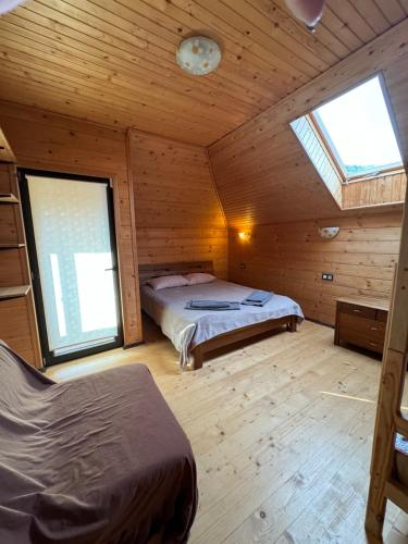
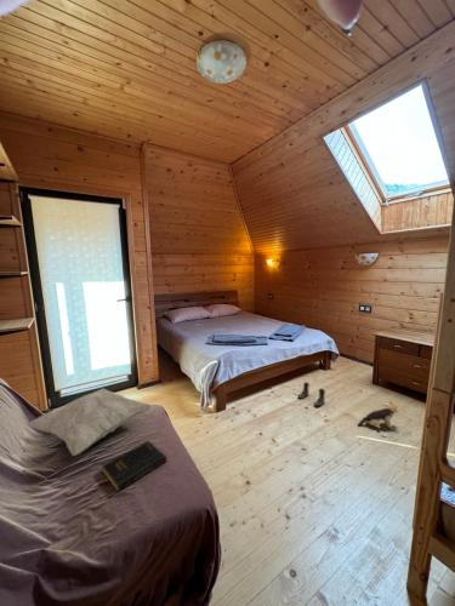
+ plush toy (379, 413)
+ decorative pillow (92, 415)
+ boots (308, 393)
+ book (136, 462)
